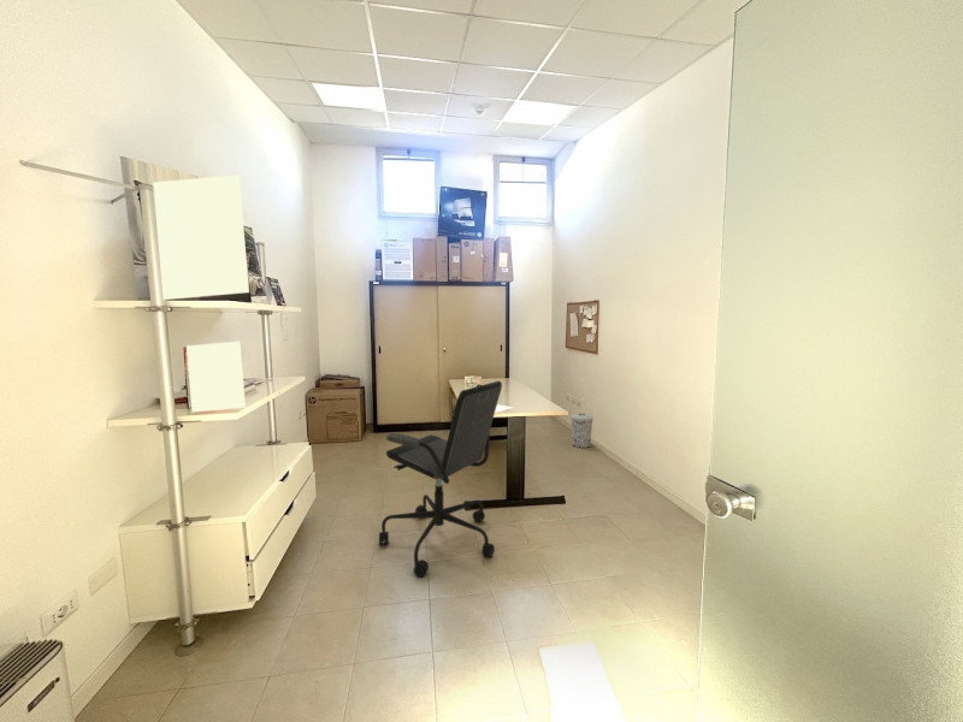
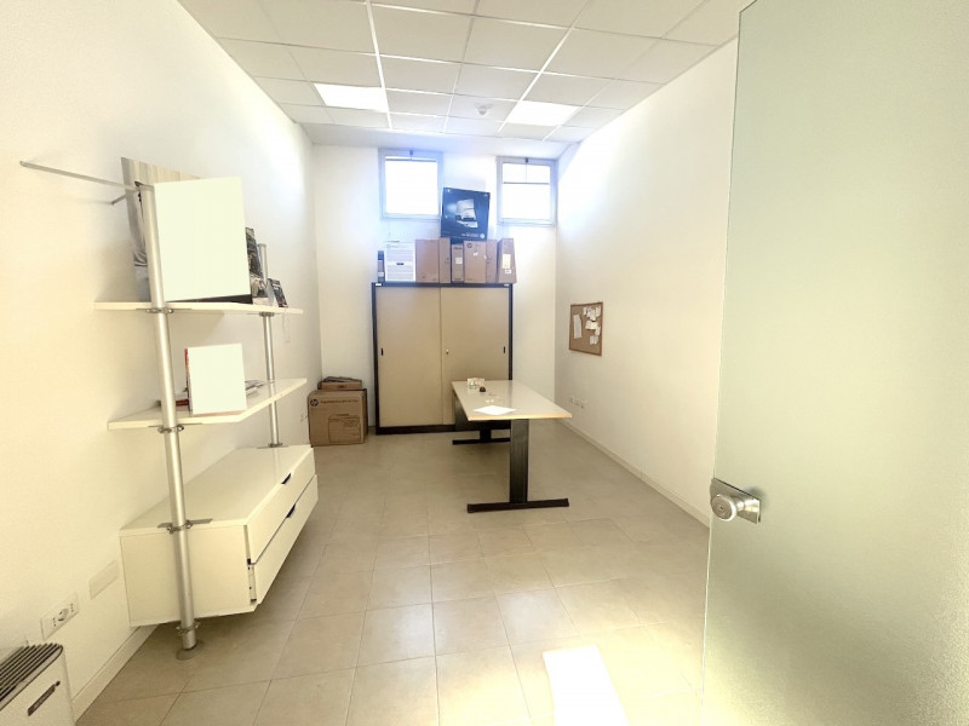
- trash can (581, 428)
- office chair (441, 462)
